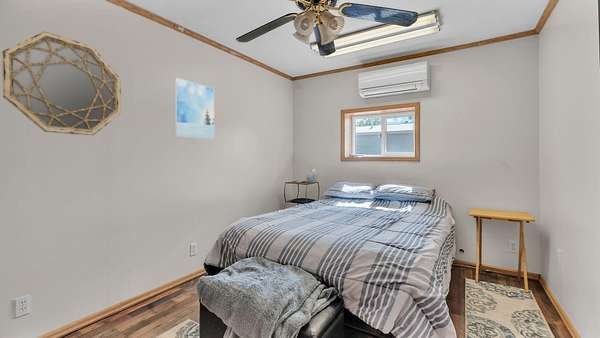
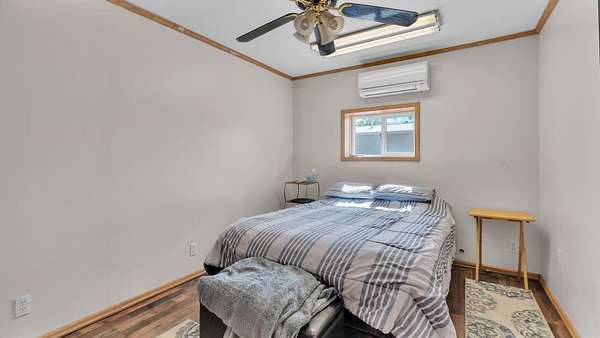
- home mirror (69, 86)
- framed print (195, 110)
